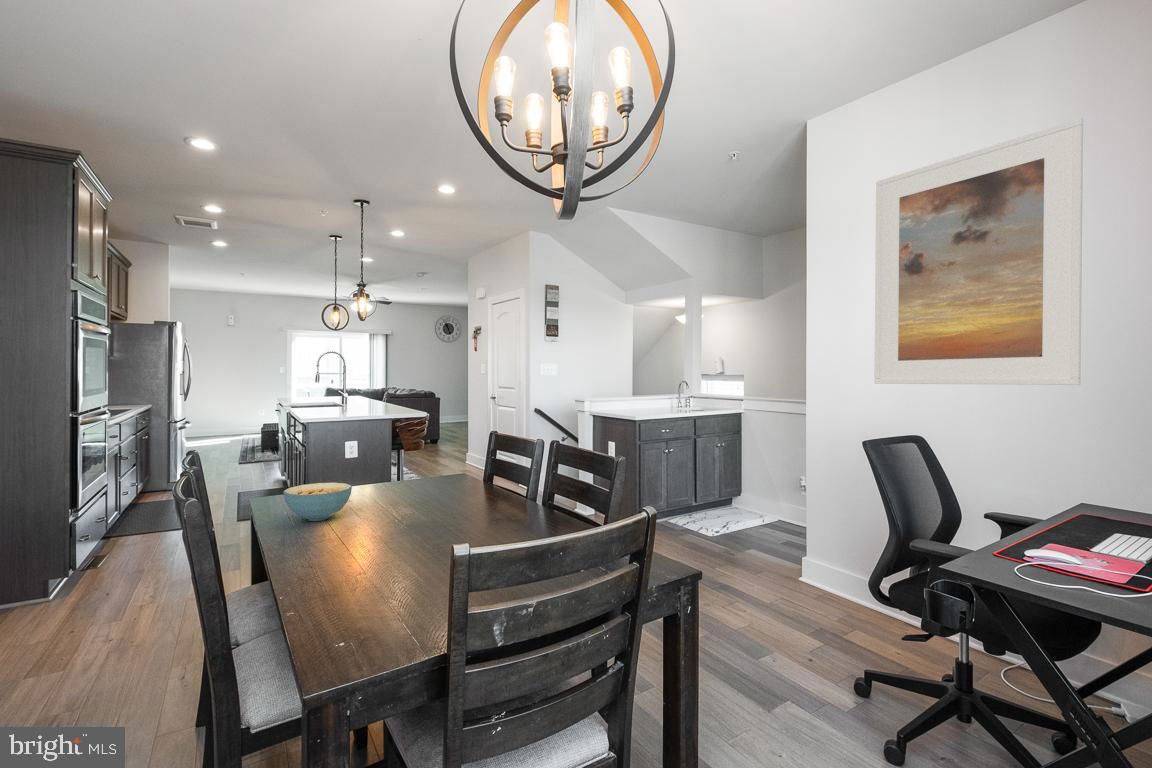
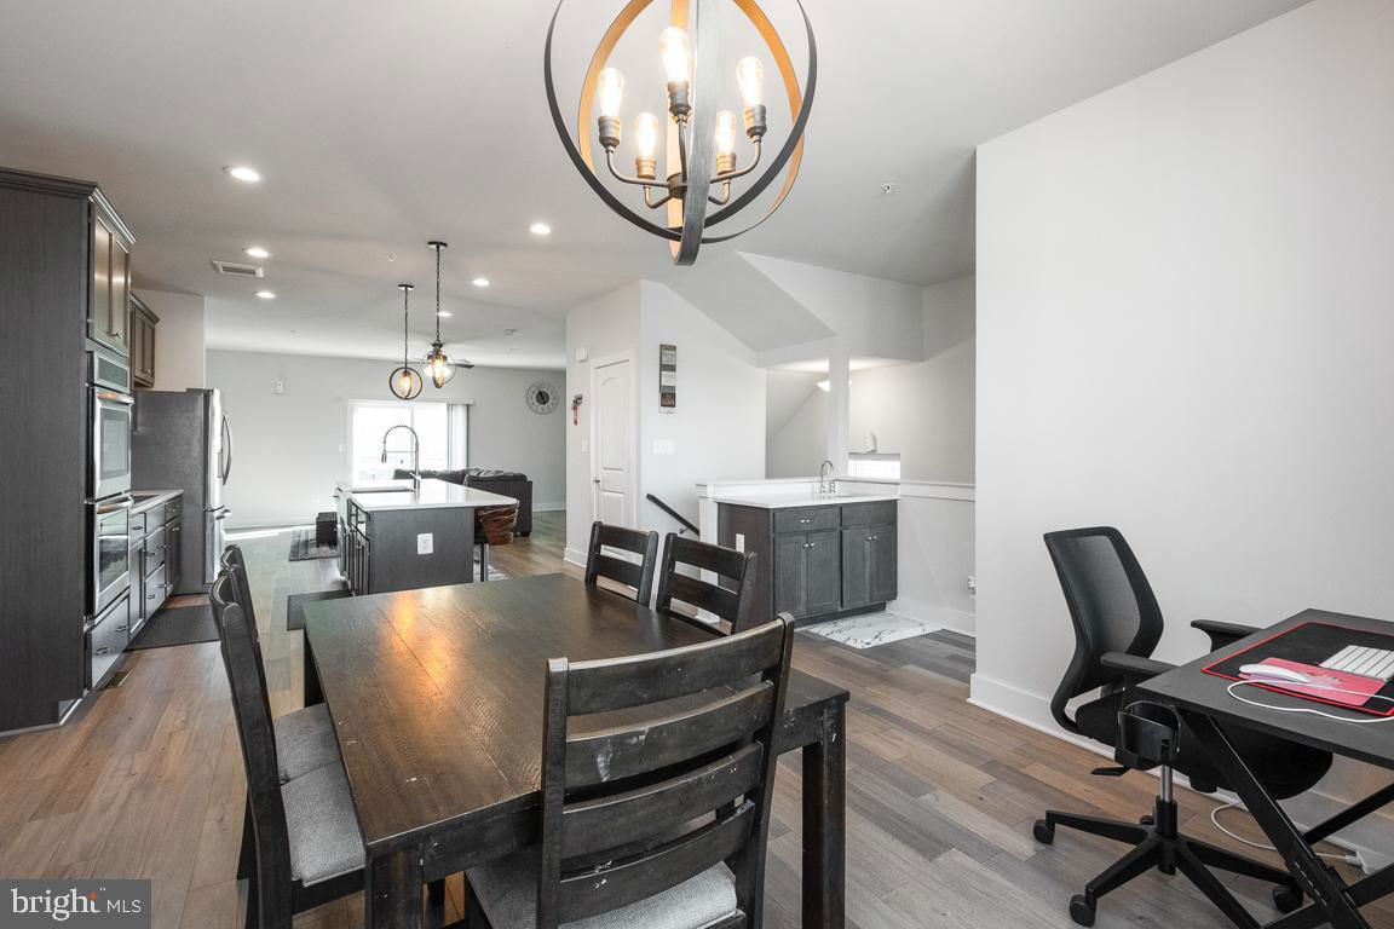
- cereal bowl (318, 503)
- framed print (964, 269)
